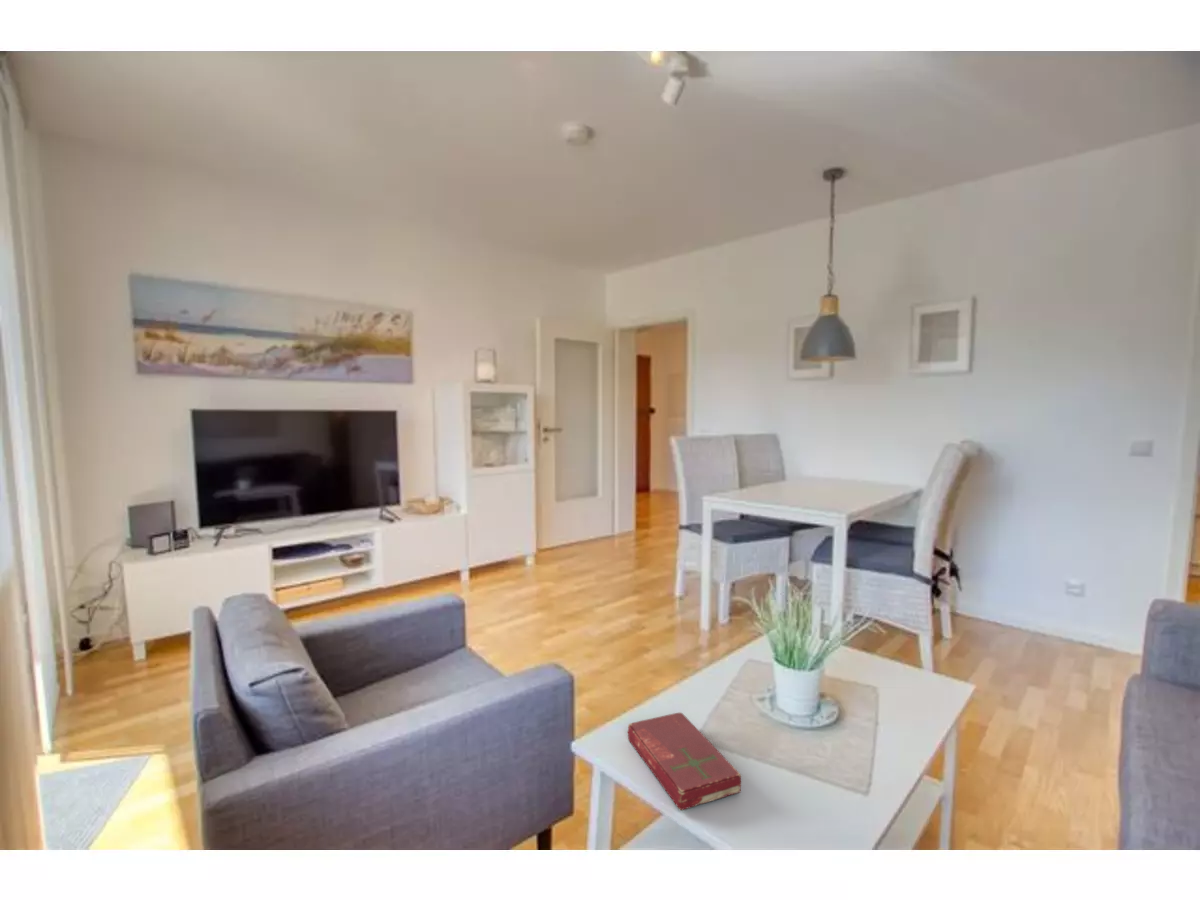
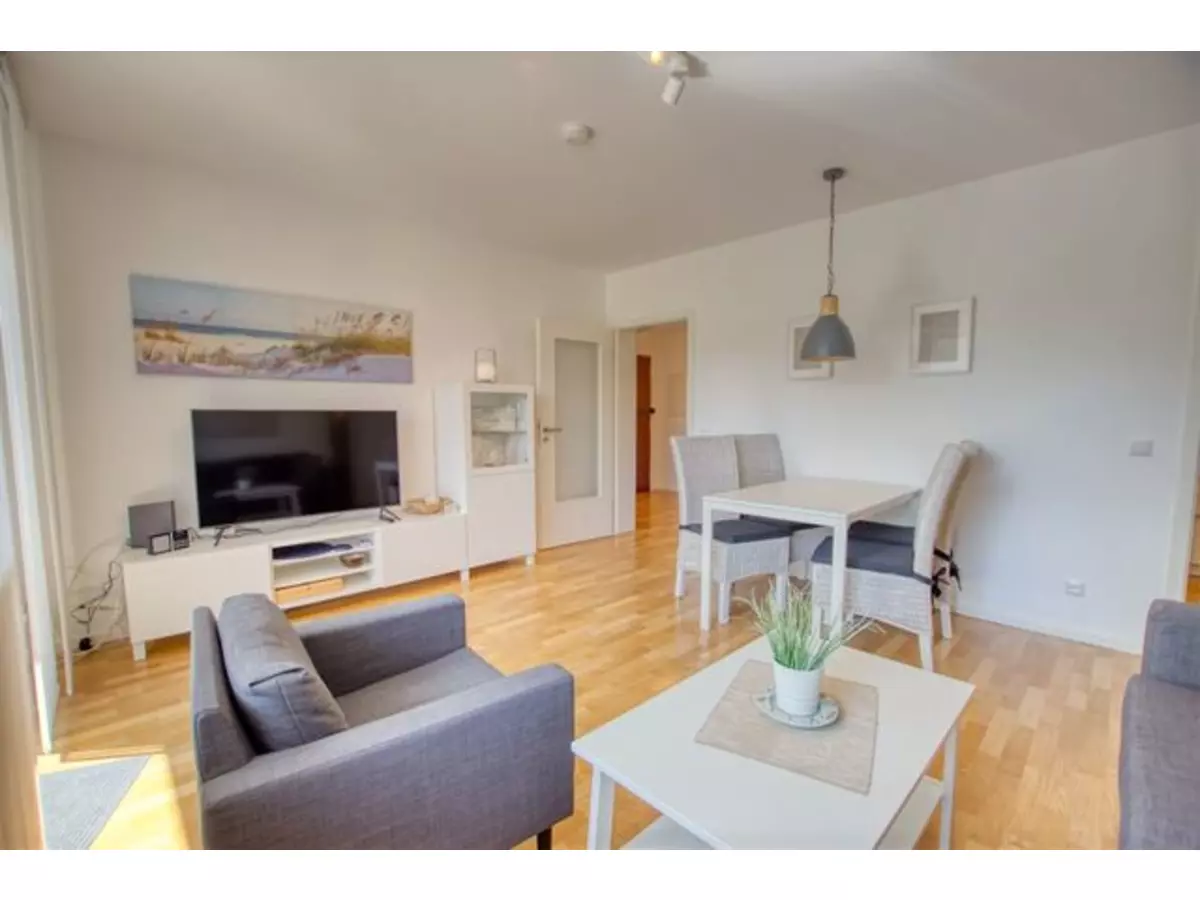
- book (679, 754)
